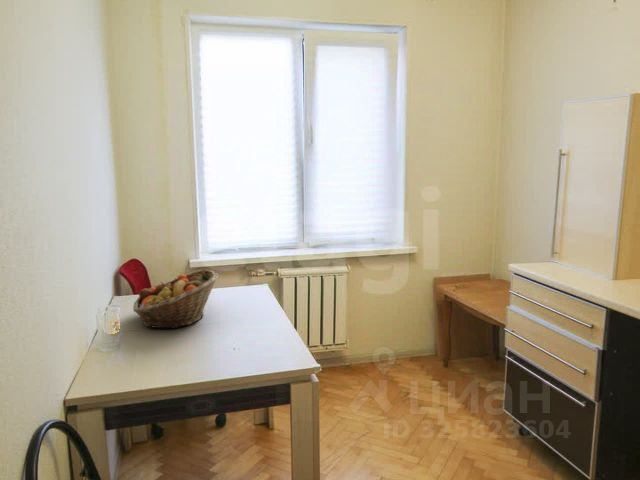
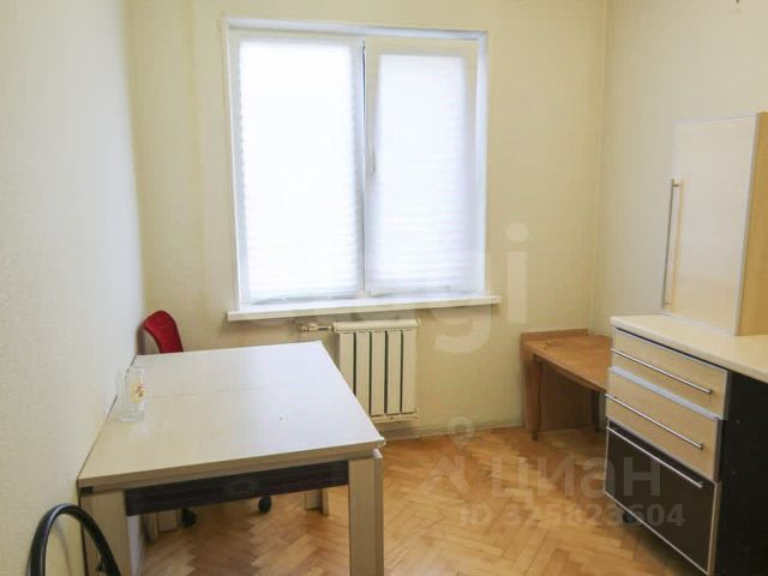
- fruit basket (176, 296)
